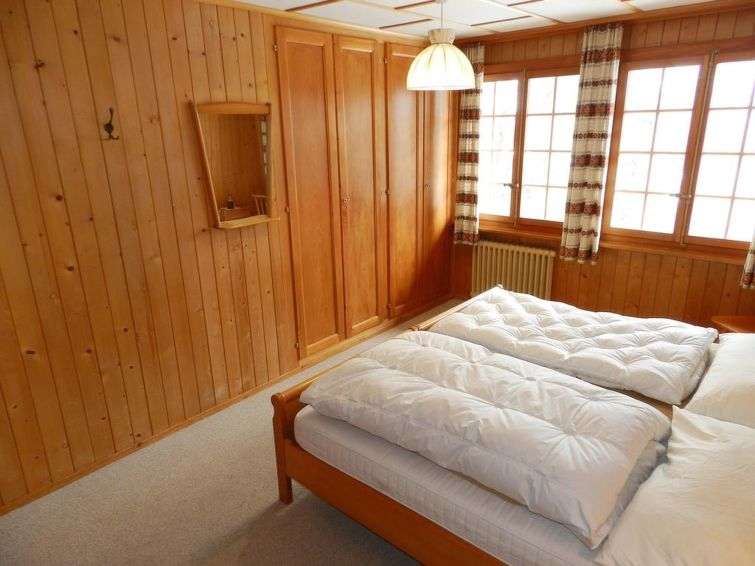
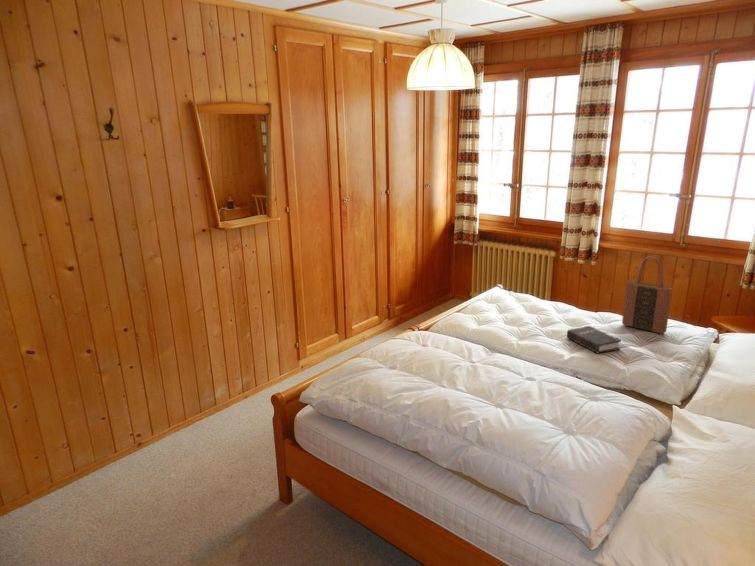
+ tote bag (647, 293)
+ hardback book (592, 339)
